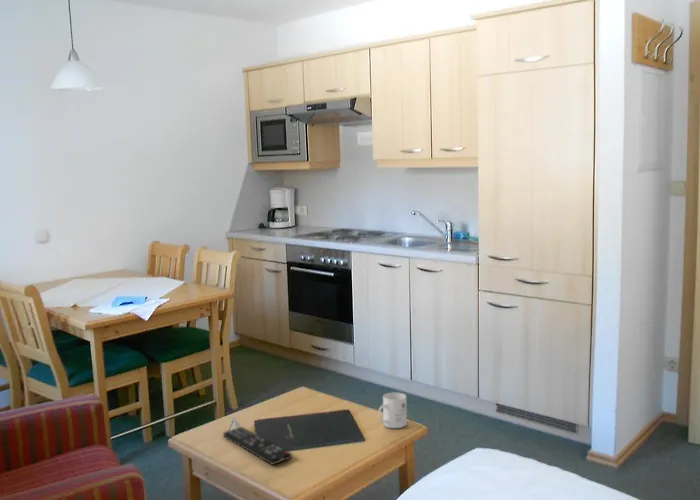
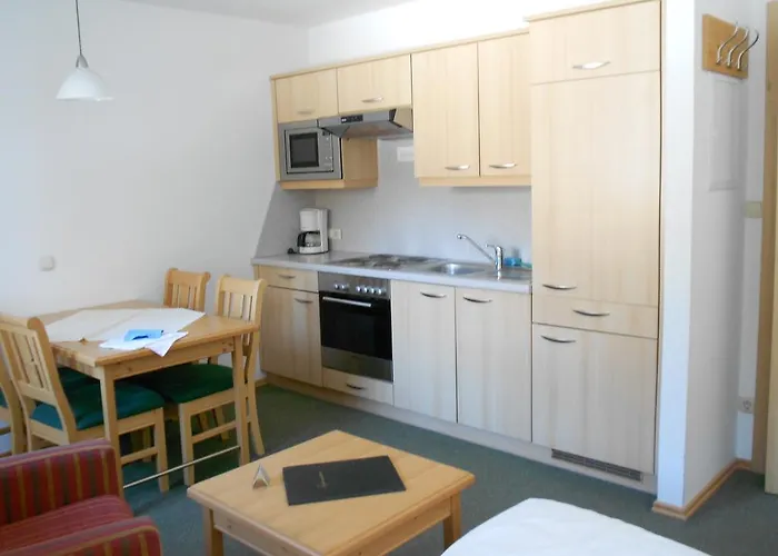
- remote control (256, 444)
- mug (391, 411)
